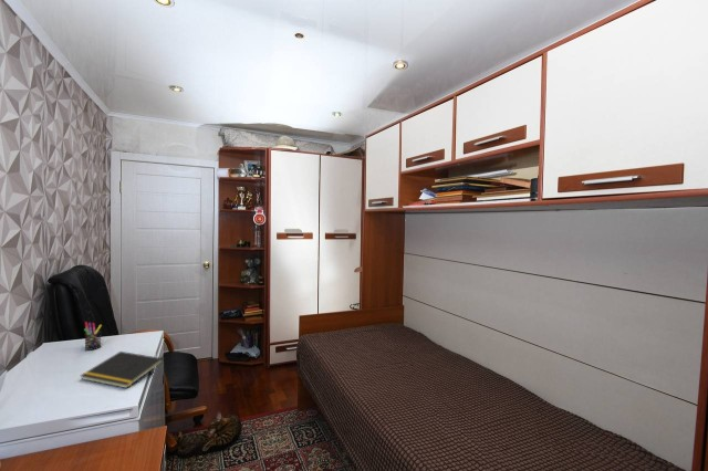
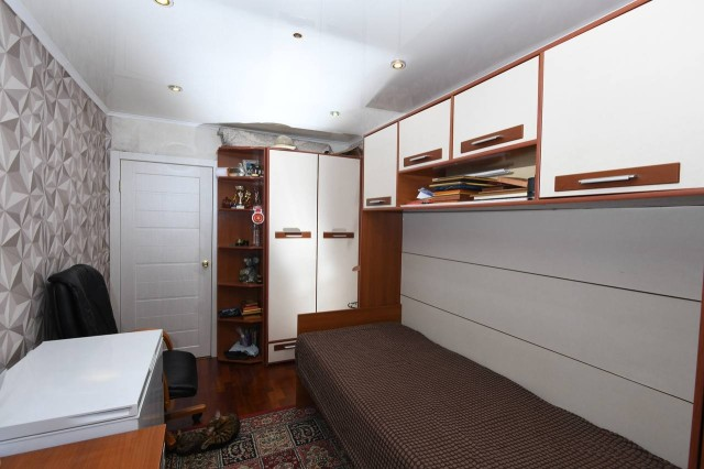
- notepad (123, 368)
- pen holder (91, 335)
